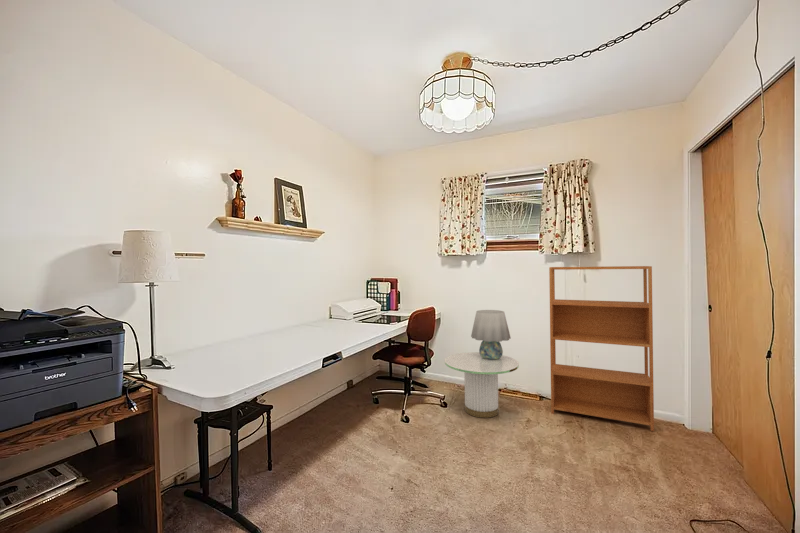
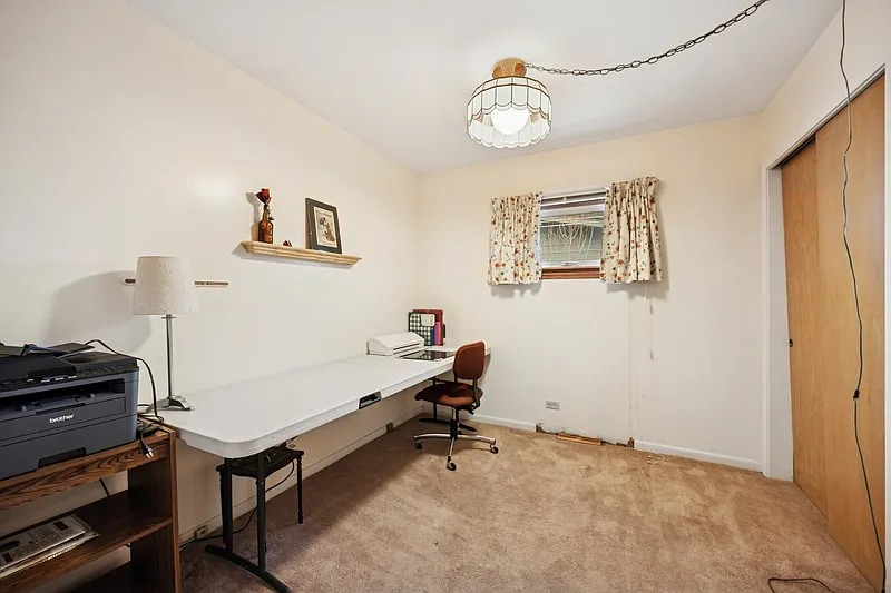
- table lamp (490, 334)
- bookshelf (597, 341)
- side table (481, 385)
